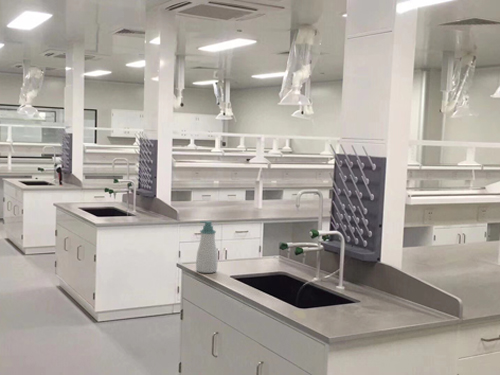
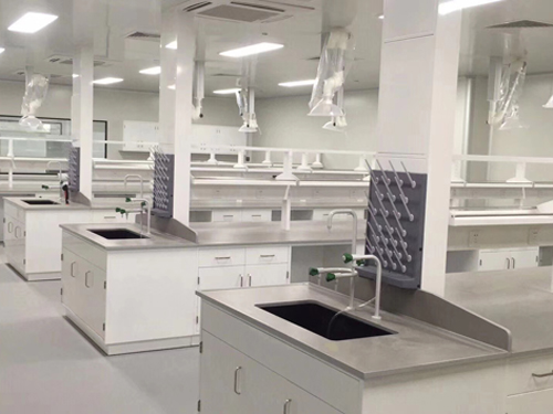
- soap bottle (207, 246)
